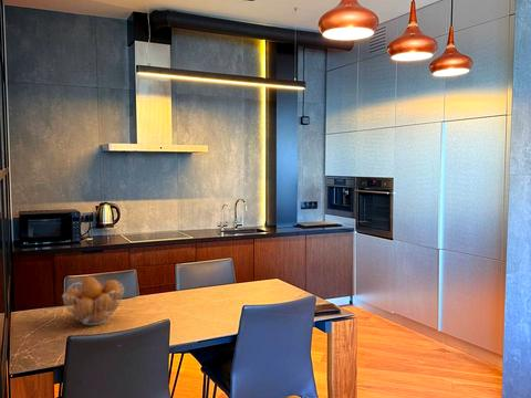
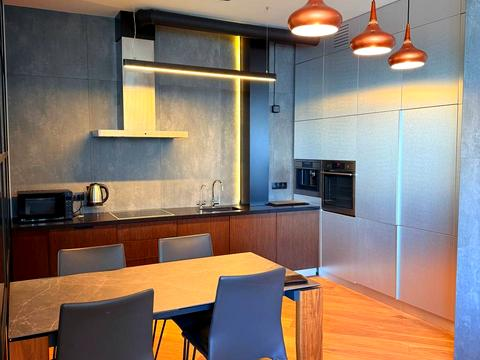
- fruit basket (94, 300)
